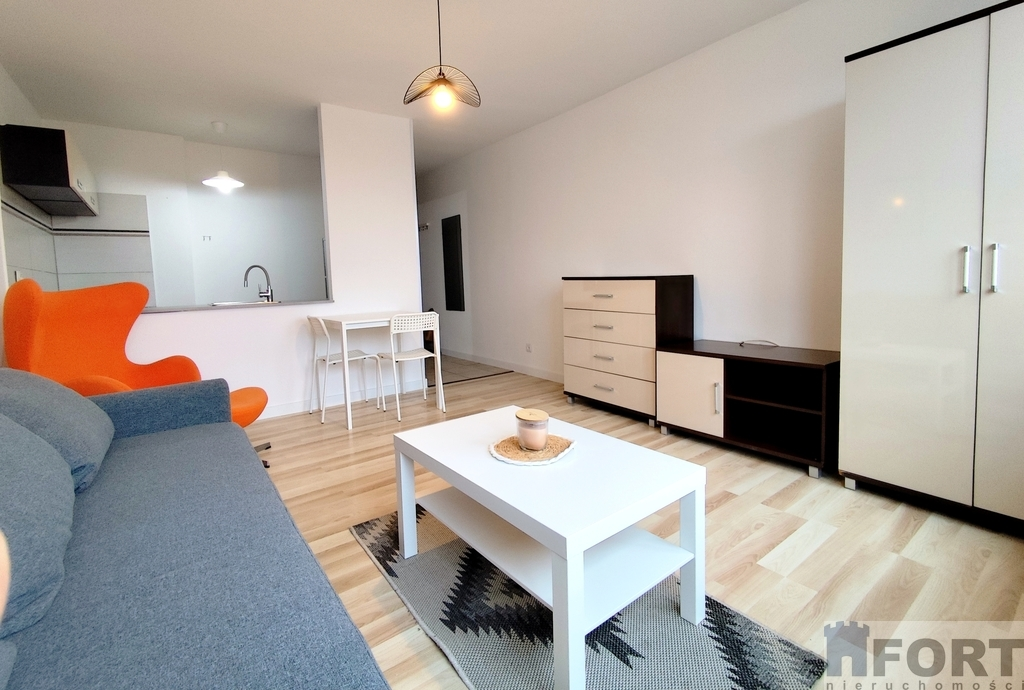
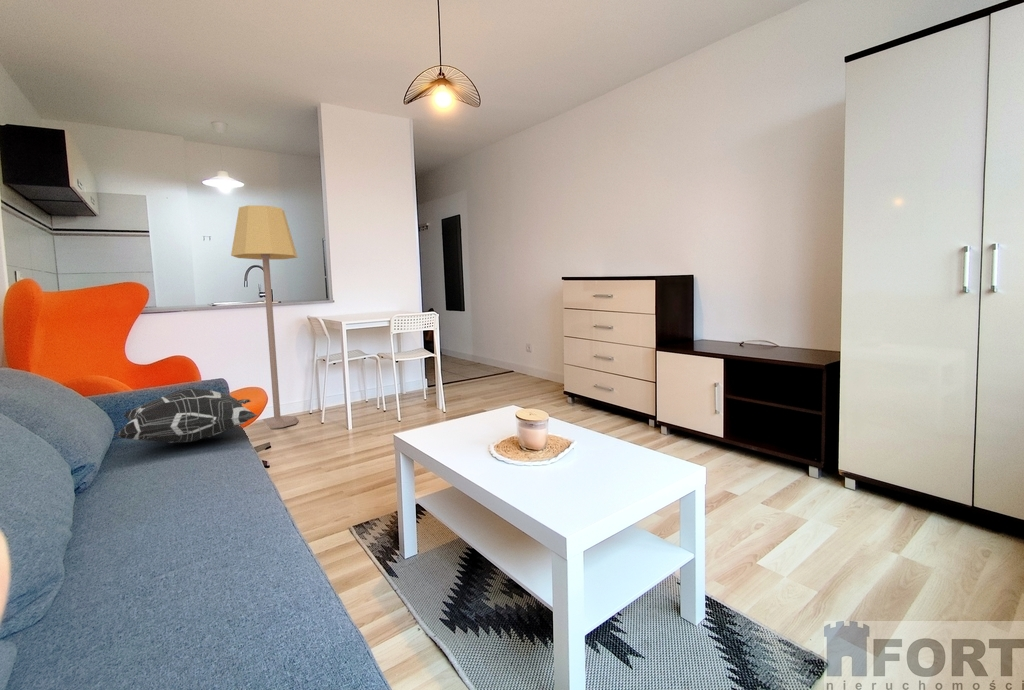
+ decorative pillow (192, 414)
+ lamp (270, 318)
